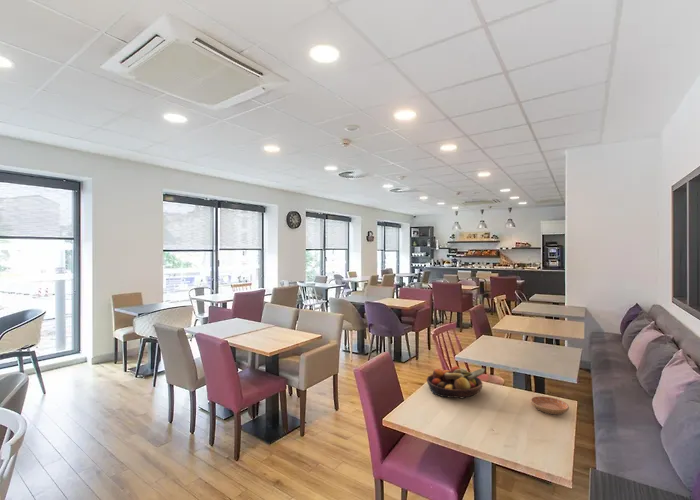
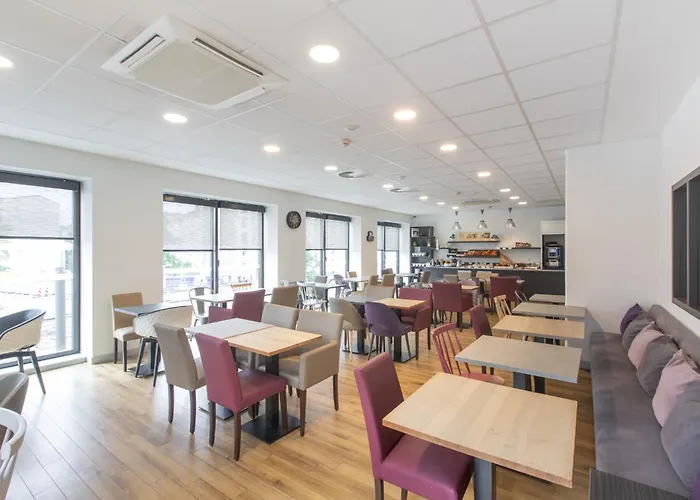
- saucer (549, 405)
- fruit bowl (454, 377)
